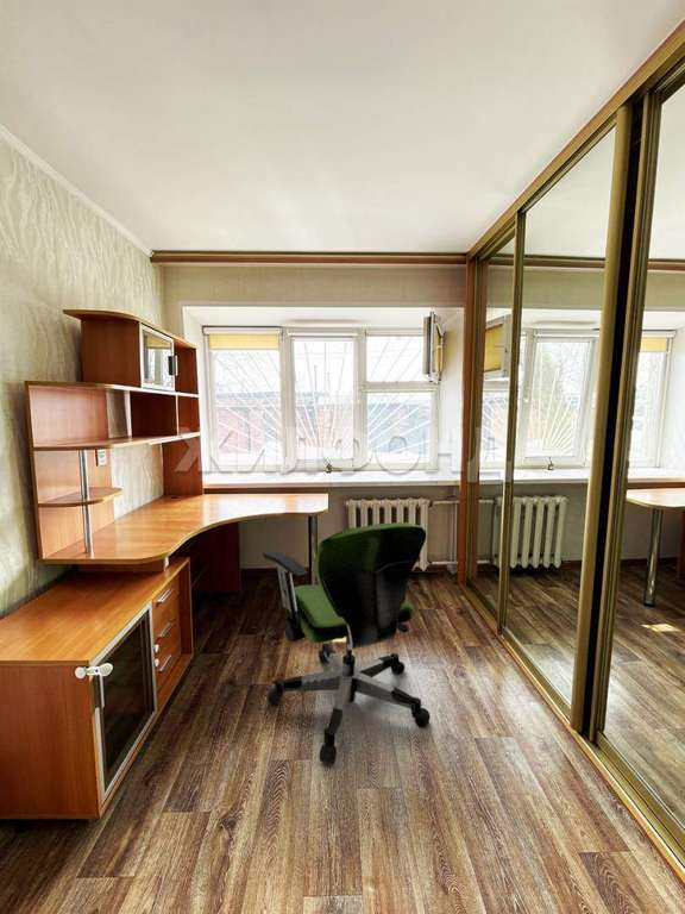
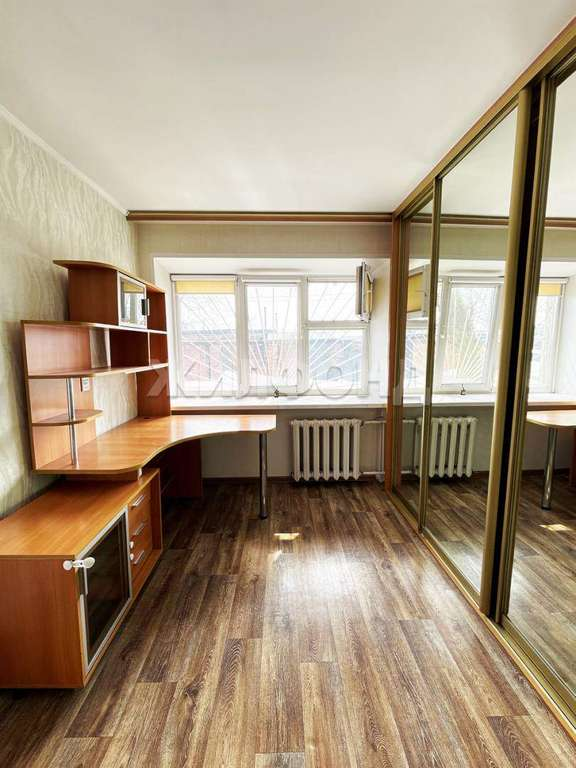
- office chair (347, 605)
